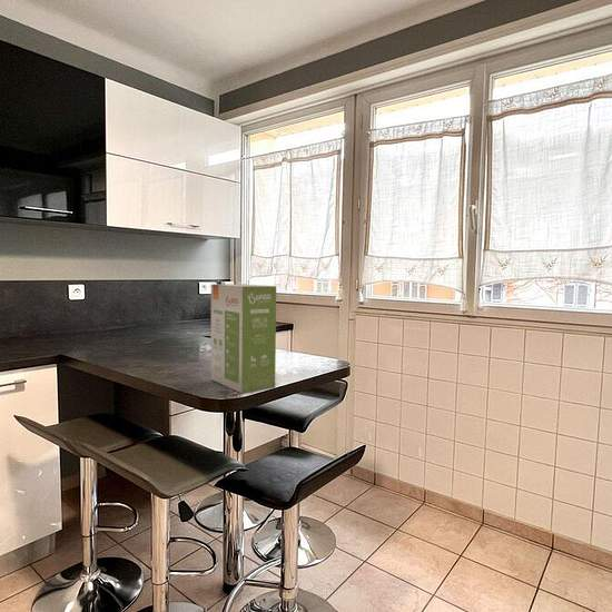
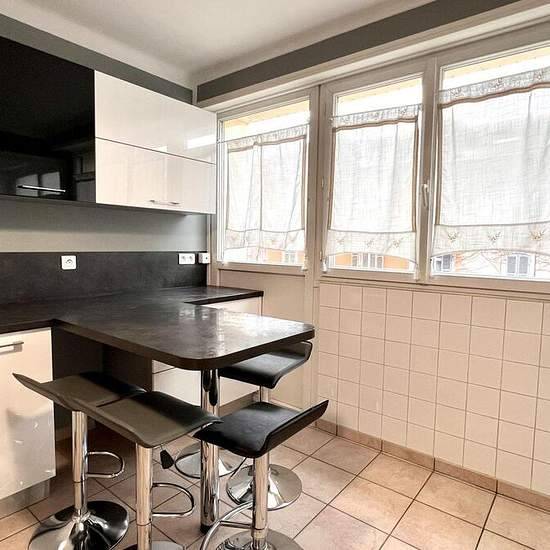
- food box (241, 334)
